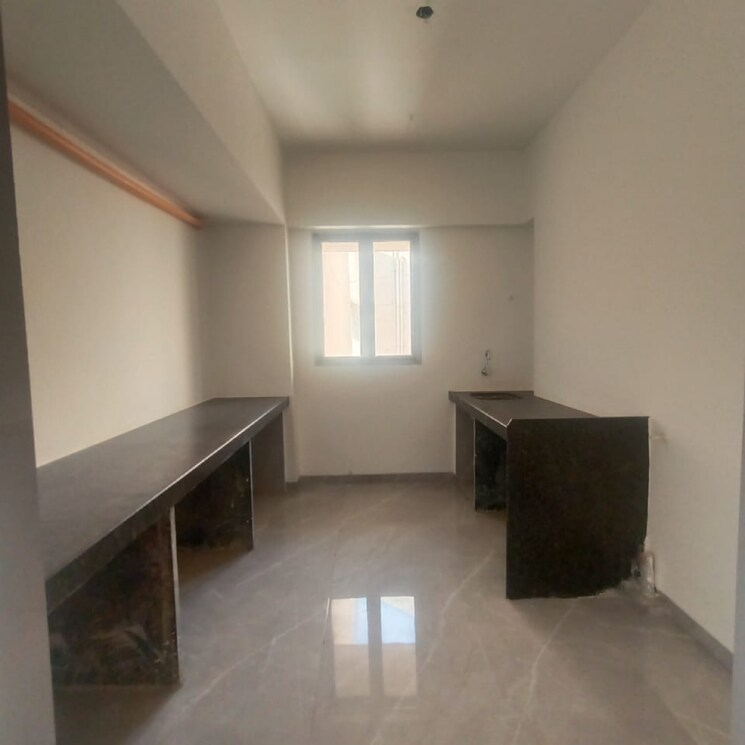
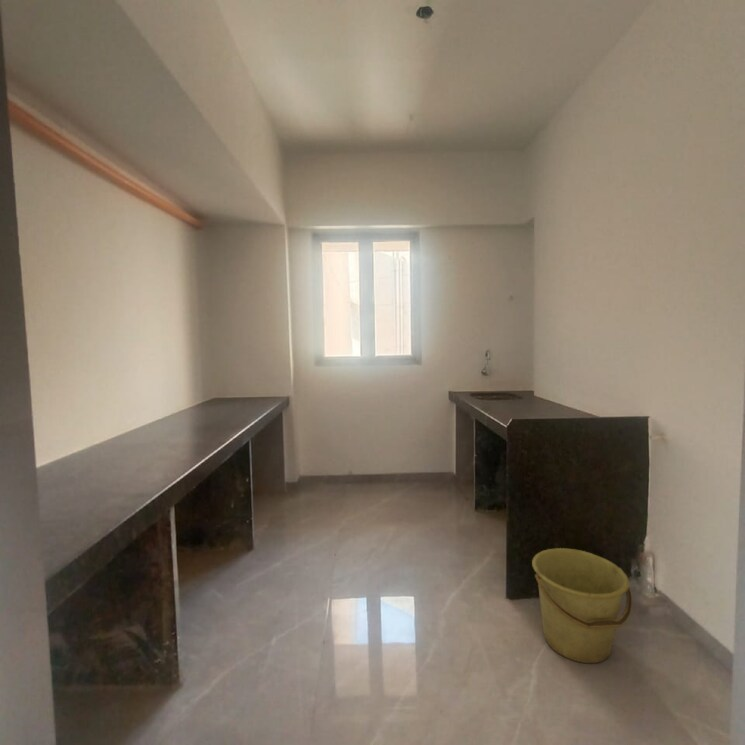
+ bucket (577, 605)
